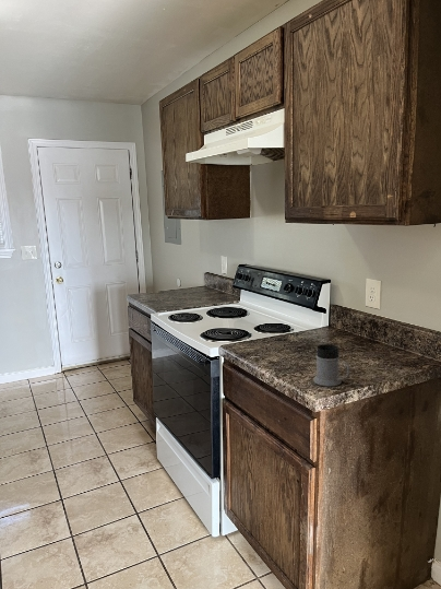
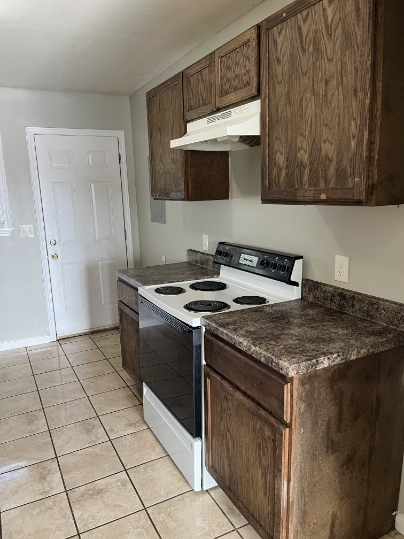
- mug (332, 366)
